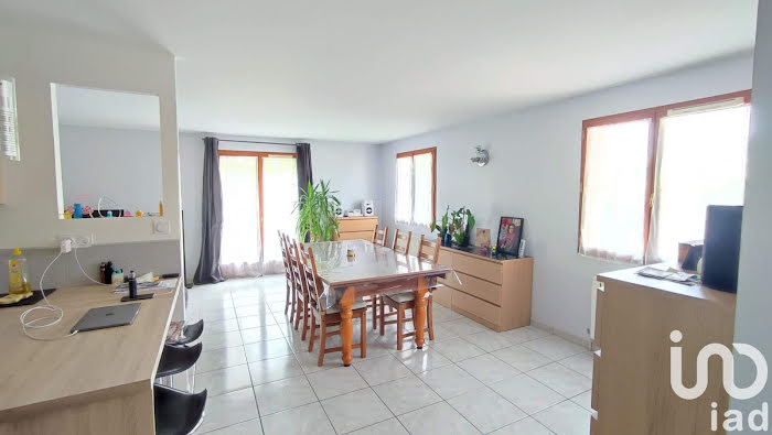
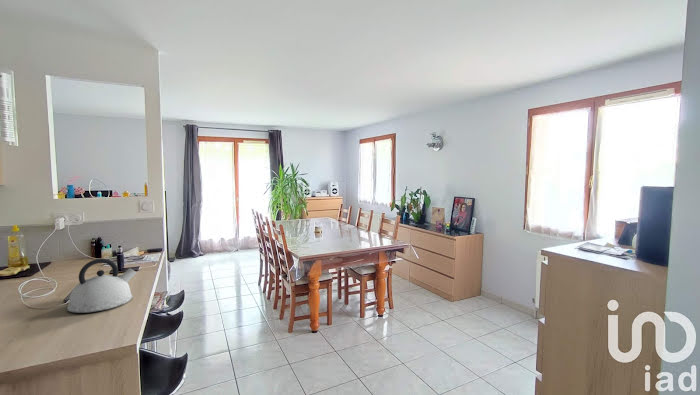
+ kettle (103, 280)
